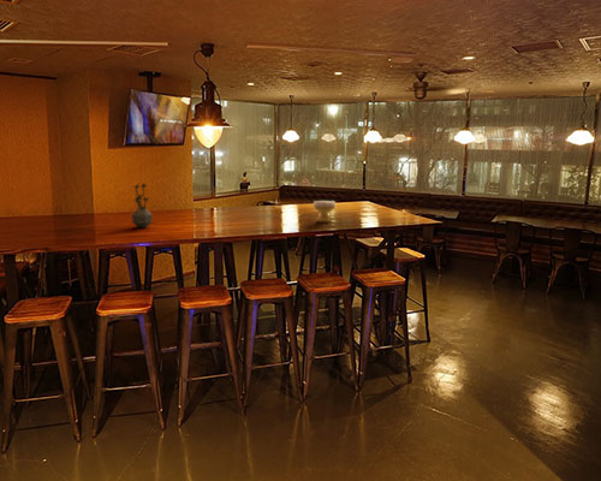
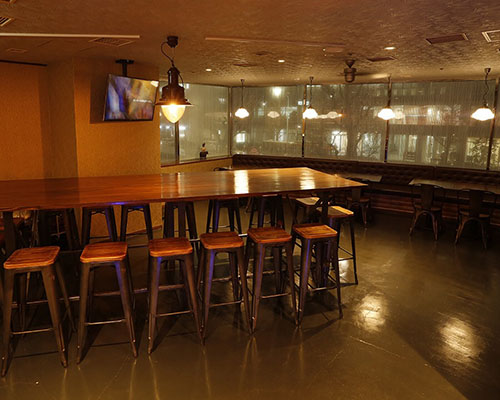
- candle holder (323, 209)
- potted plant (141, 204)
